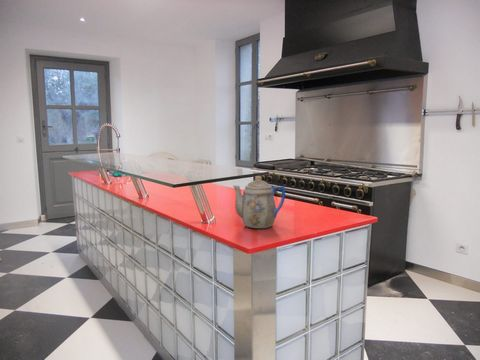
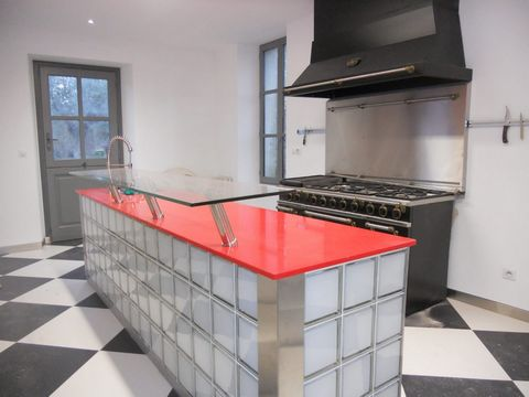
- teapot (258, 200)
